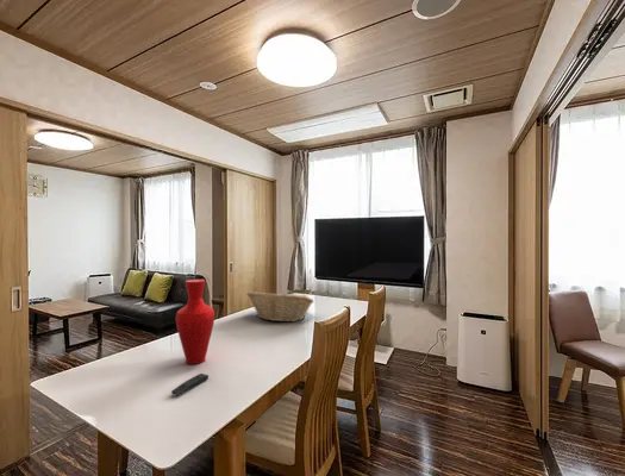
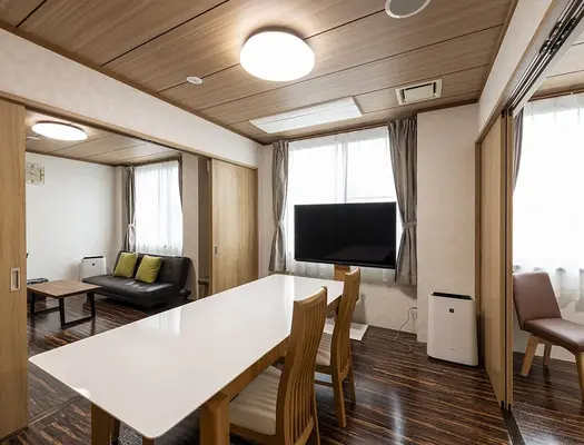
- vase (195, 320)
- fruit basket (280, 302)
- remote control (189, 383)
